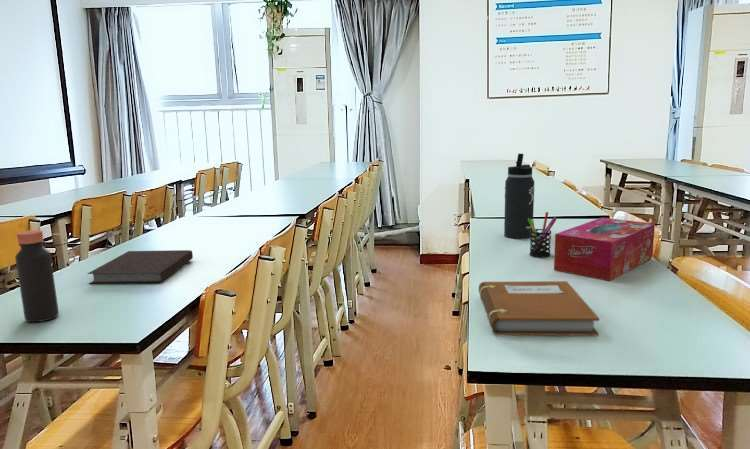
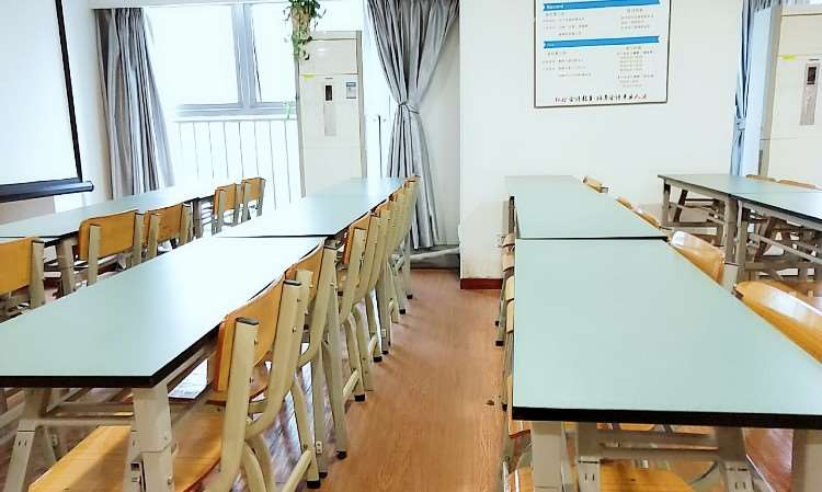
- notebook (531, 304)
- notebook (143, 265)
- pen holder (539, 233)
- thermos bottle (520, 194)
- tissue box (605, 246)
- bottle (36, 275)
